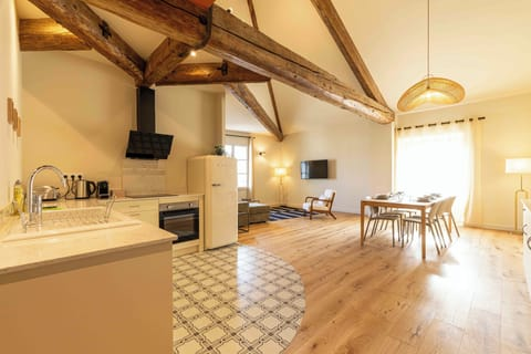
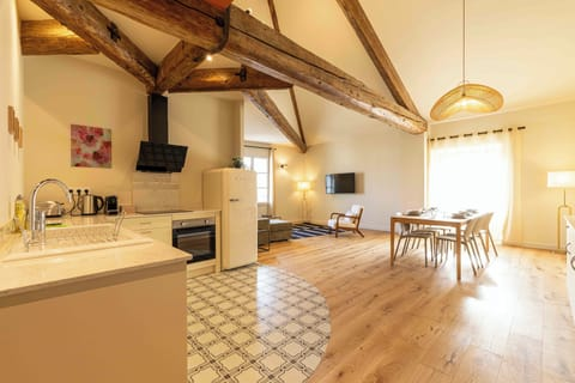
+ wall art (91, 147)
